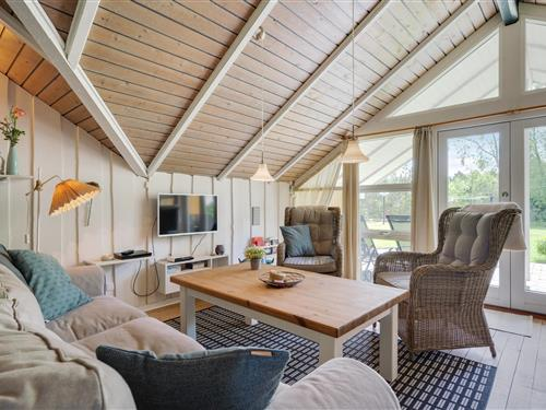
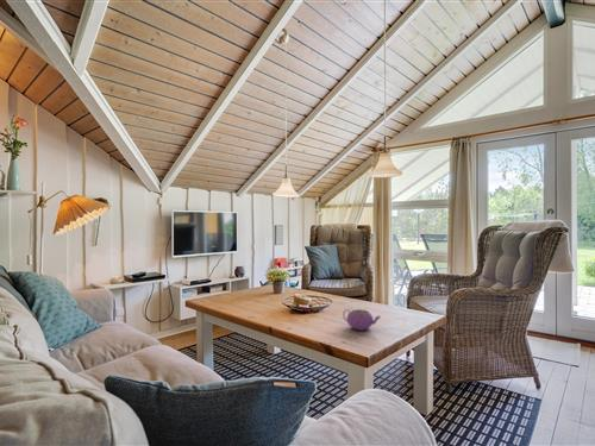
+ teapot (361, 320)
